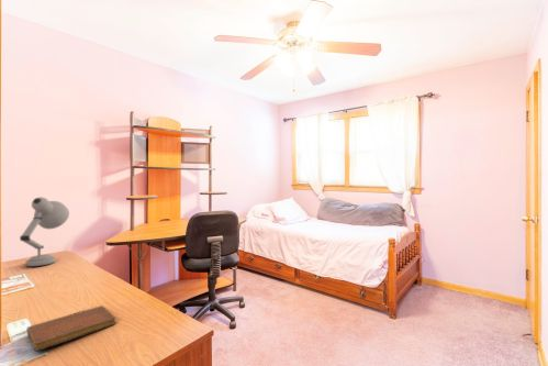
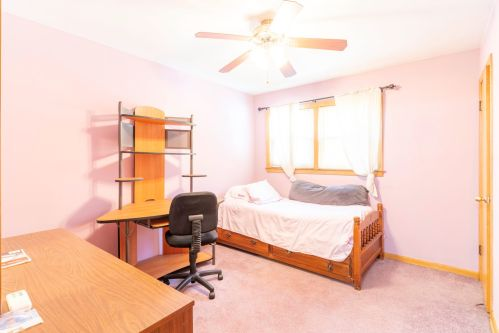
- desk lamp (44, 228)
- notebook (72, 324)
